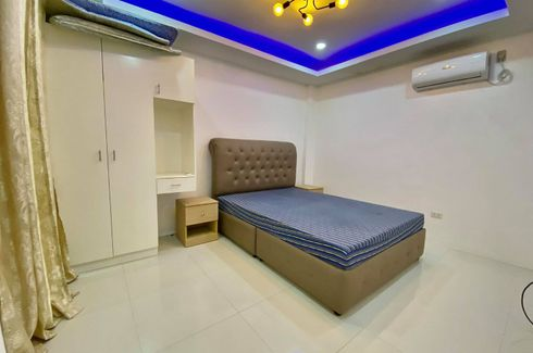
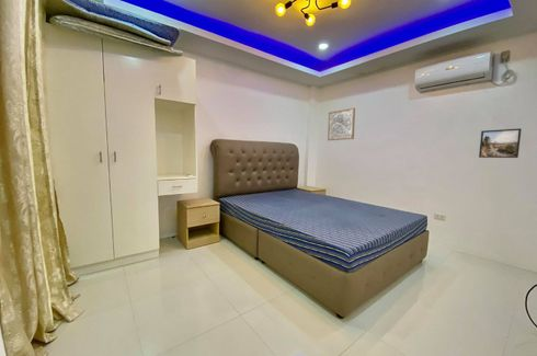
+ wall art (340, 125)
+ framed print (499, 143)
